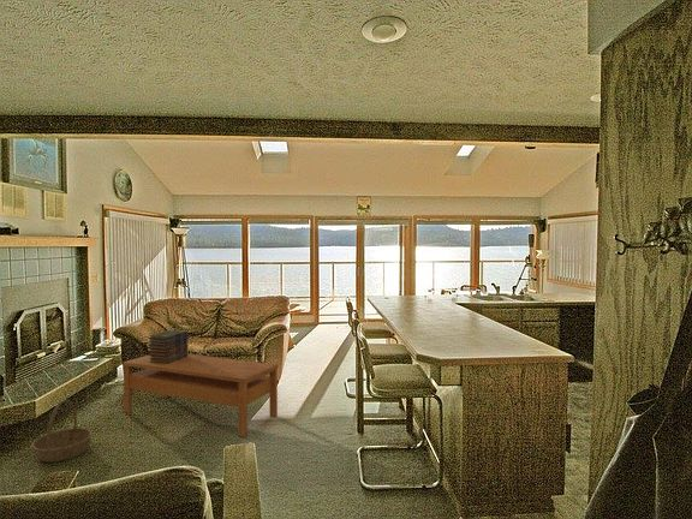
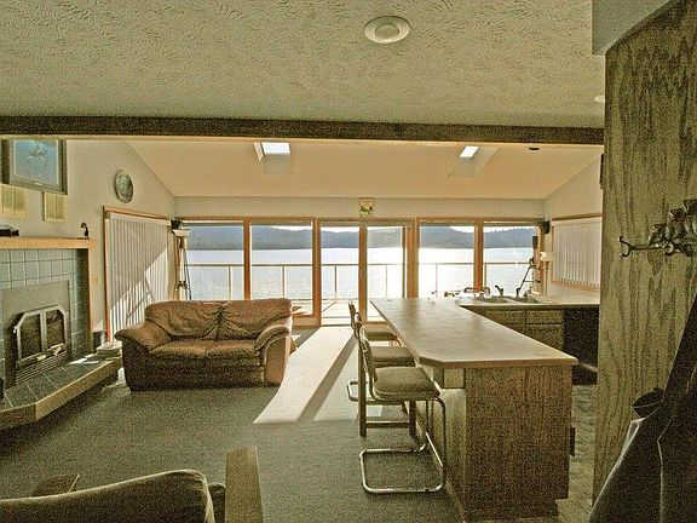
- book stack (168, 345)
- basket (64, 429)
- coffee table (199, 388)
